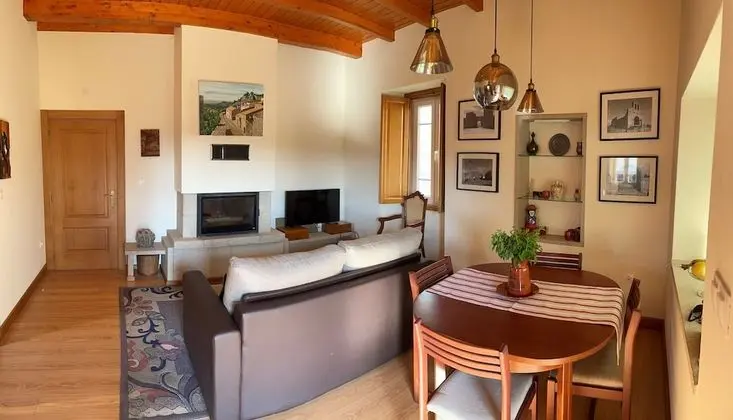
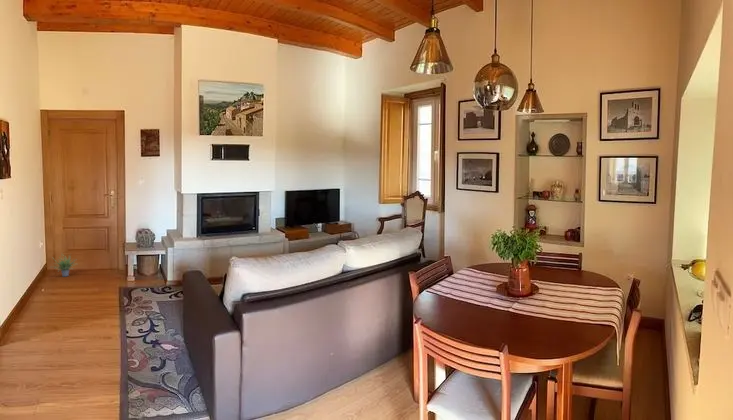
+ potted plant (63, 263)
